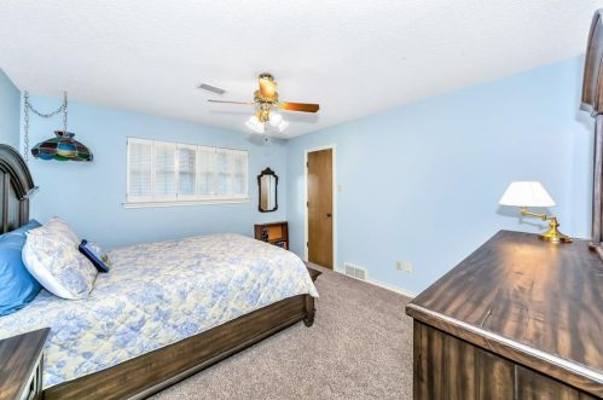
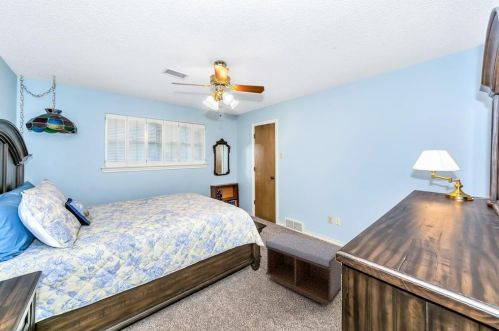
+ bench (302, 264)
